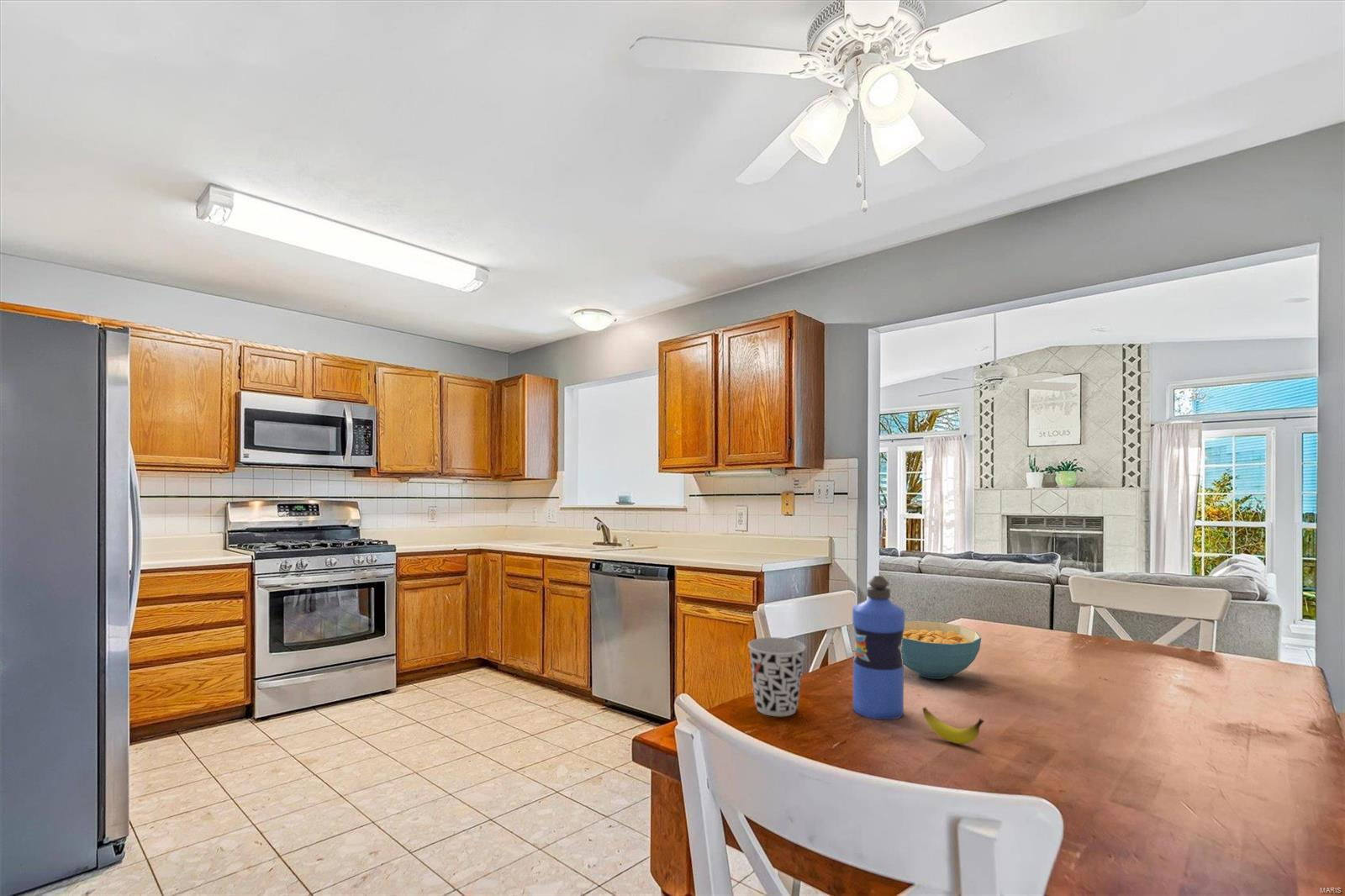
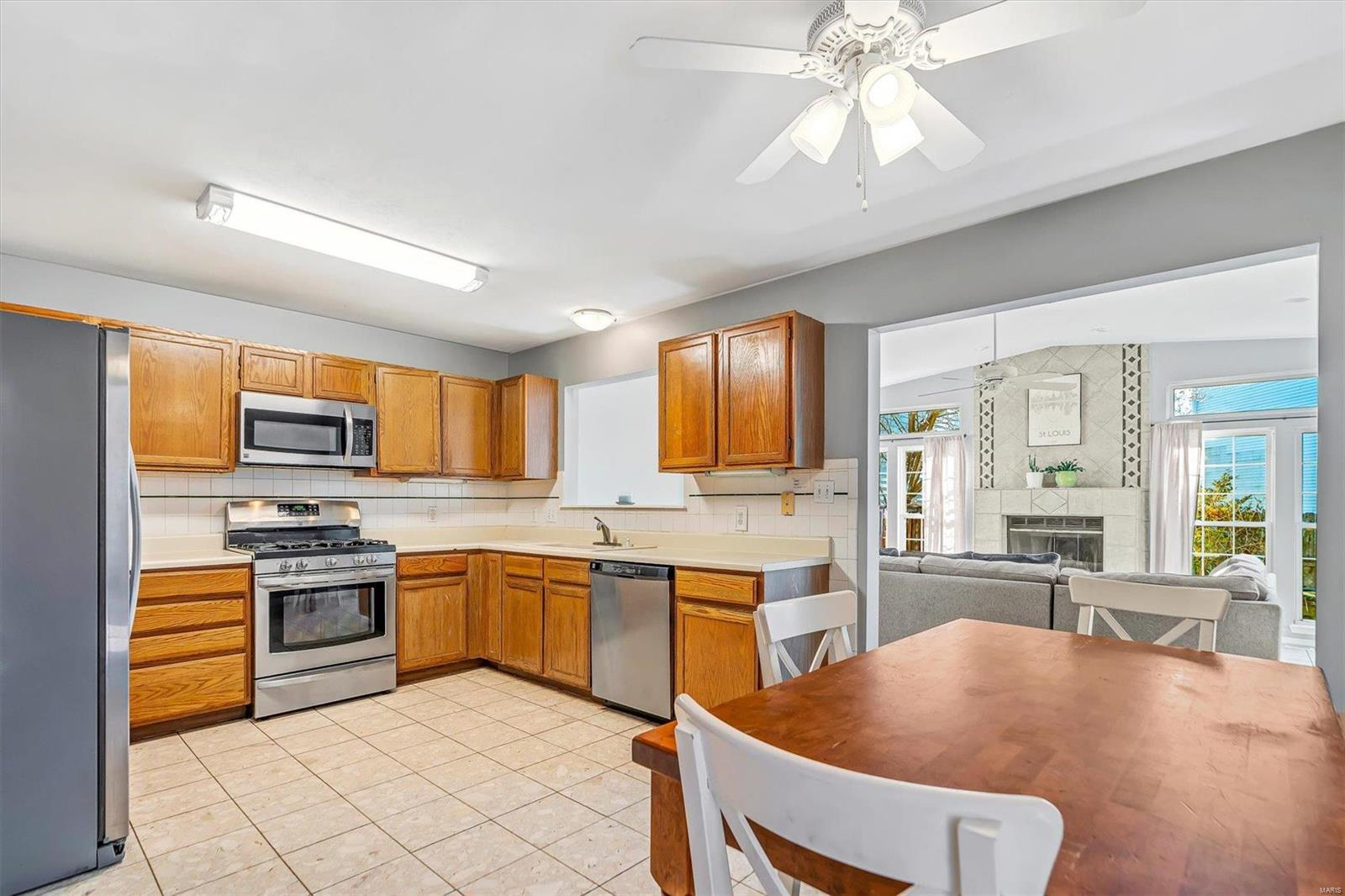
- water bottle (878, 643)
- banana (951, 726)
- cereal bowl (932, 653)
- cup (776, 677)
